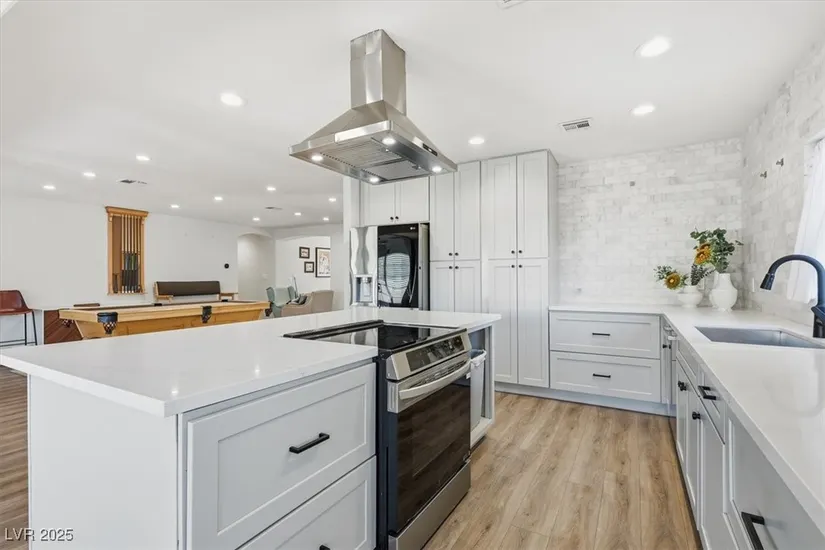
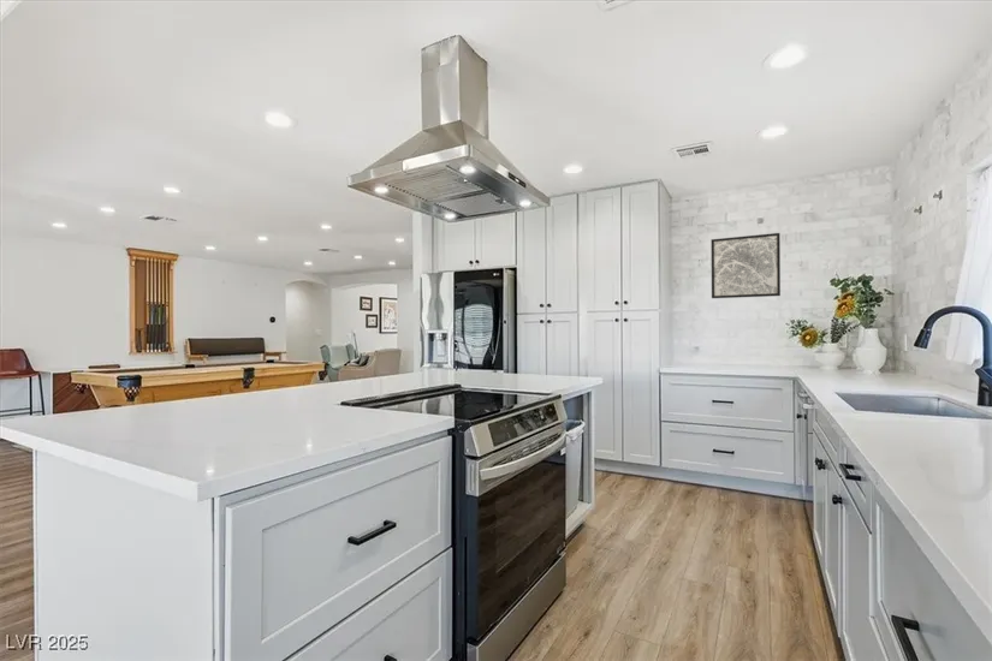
+ wall art (744, 267)
